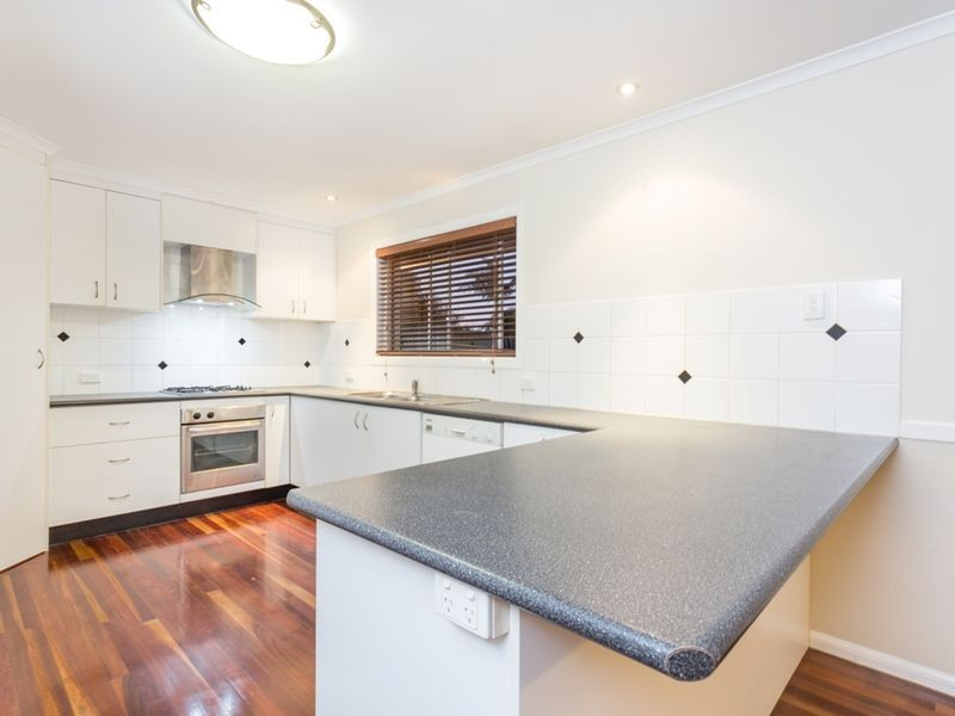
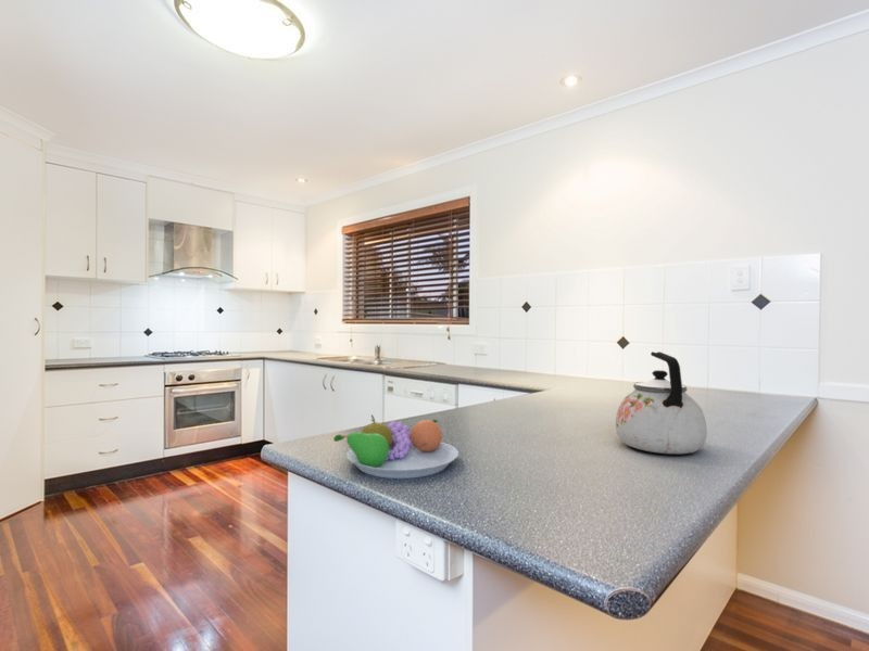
+ kettle (658, 399)
+ fruit bowl (398, 441)
